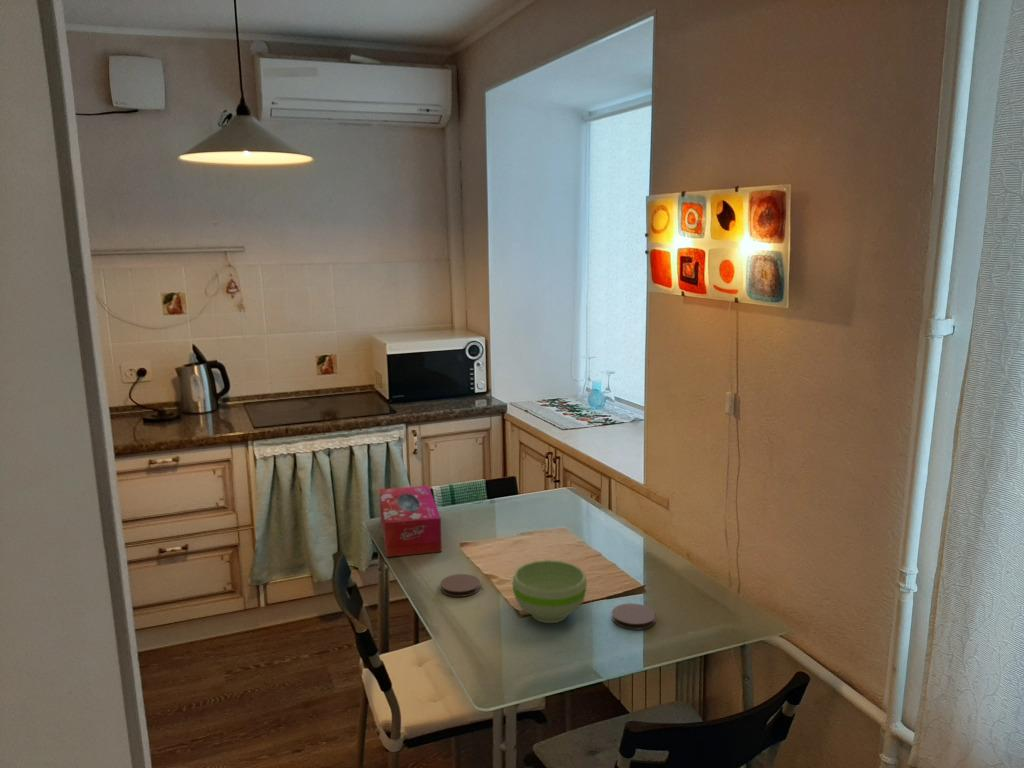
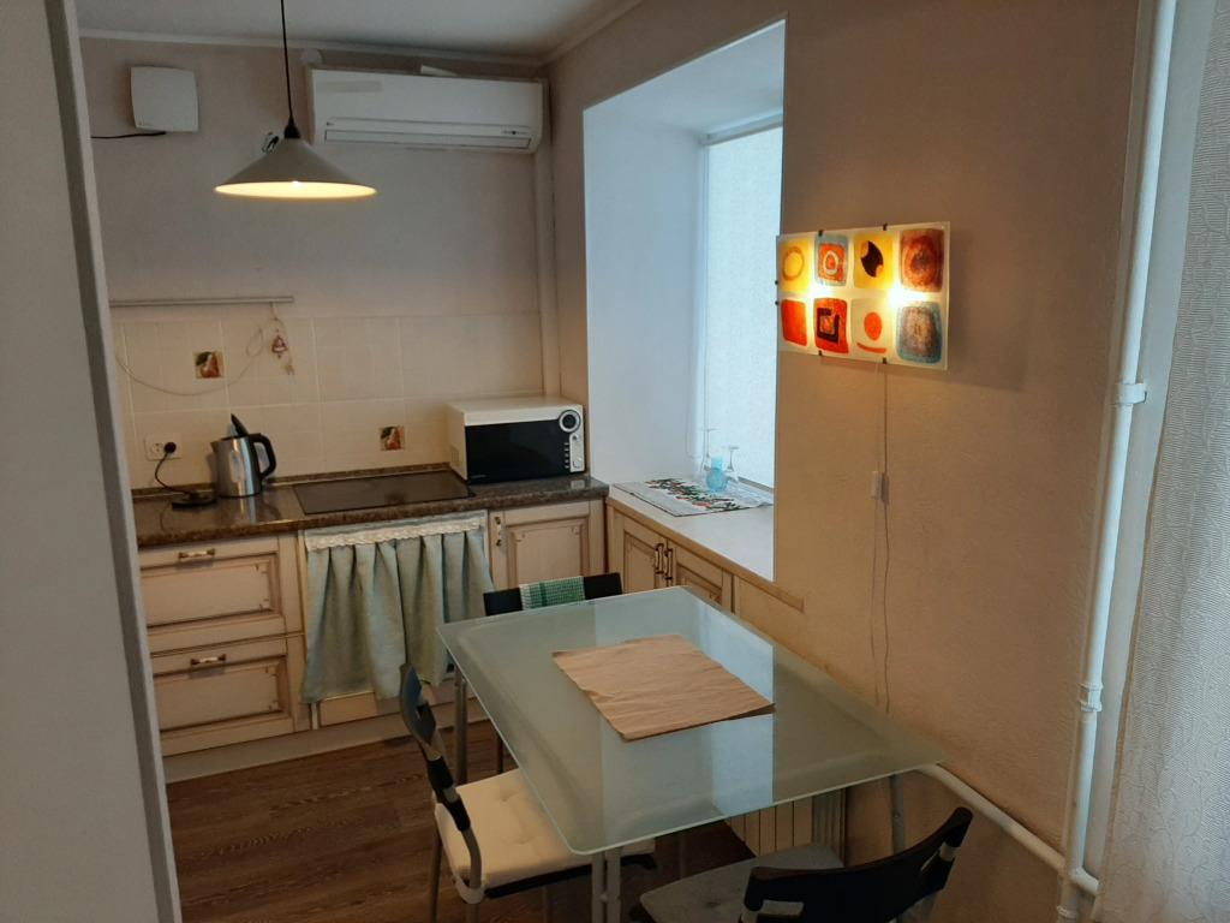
- bowl (549, 594)
- coaster (633, 616)
- coaster (460, 585)
- tissue box (408, 519)
